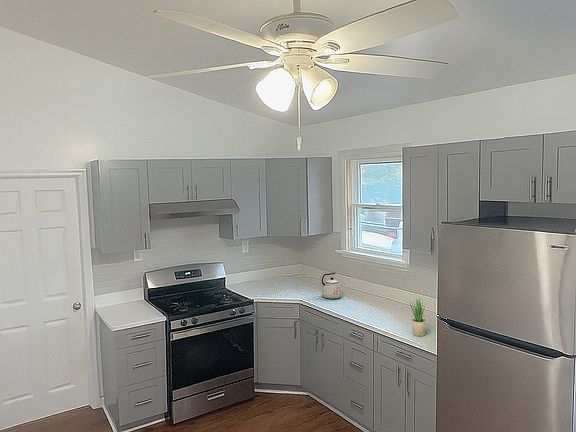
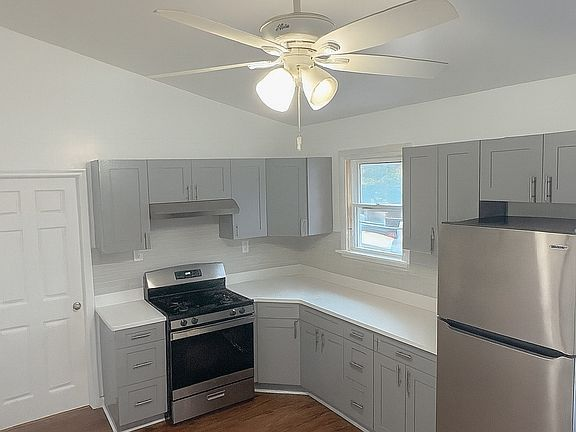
- kettle (332, 285)
- potted plant (417, 314)
